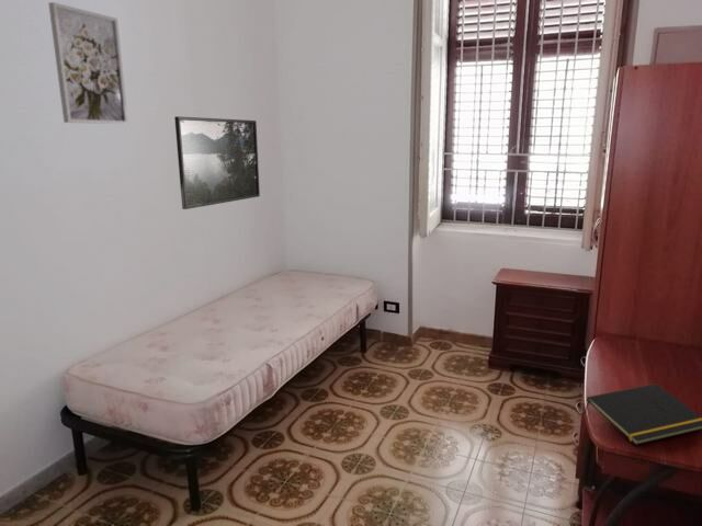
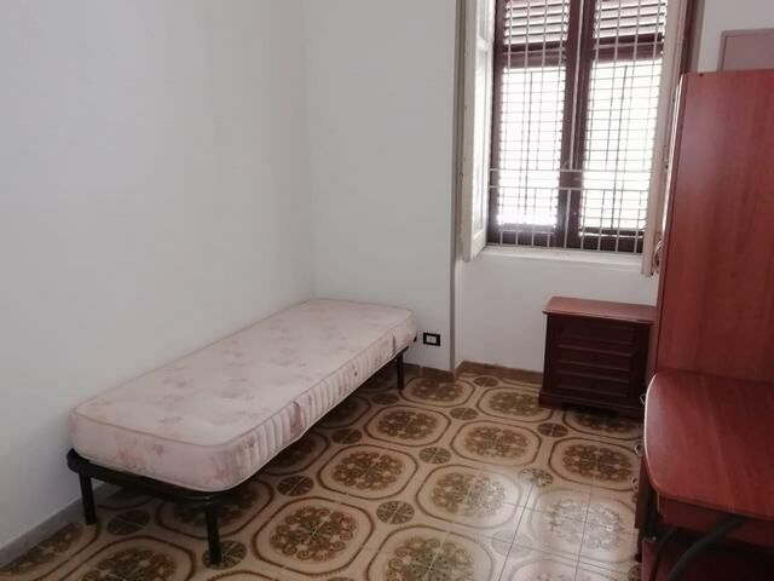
- notepad (646, 411)
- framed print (222, 161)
- wall art (91, 68)
